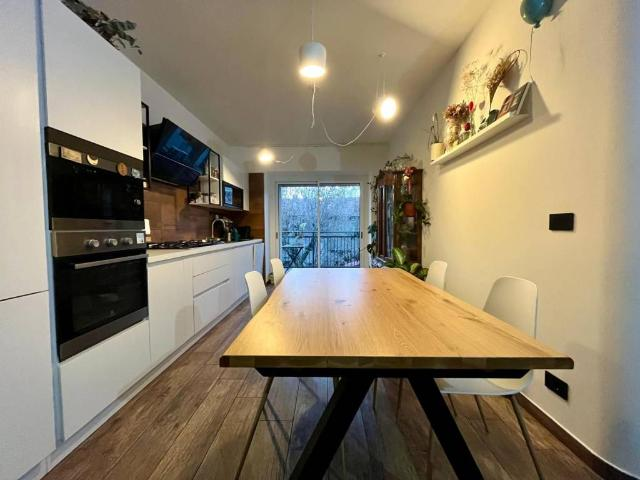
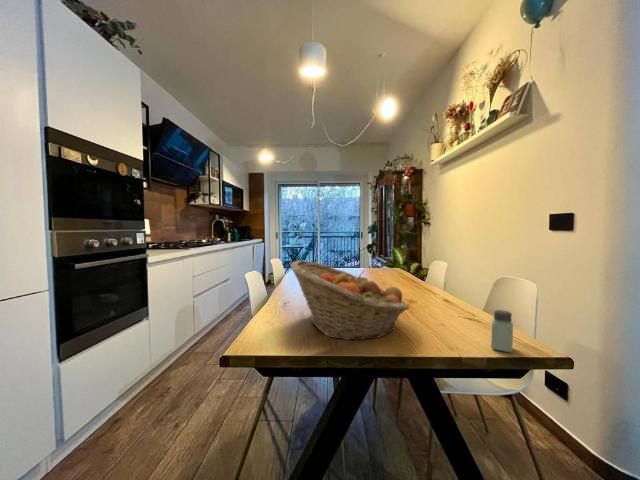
+ fruit basket (345, 292)
+ saltshaker (502, 330)
